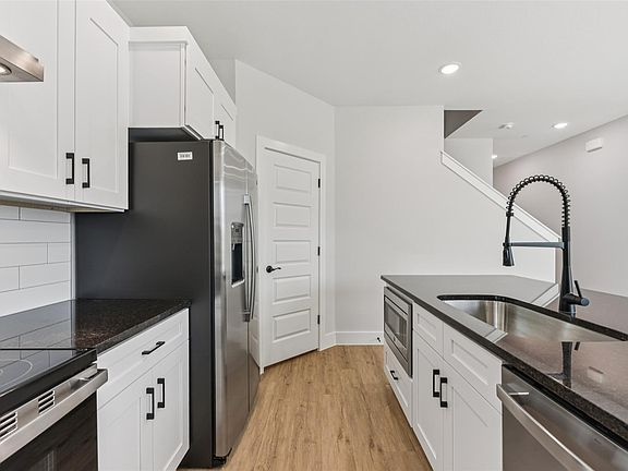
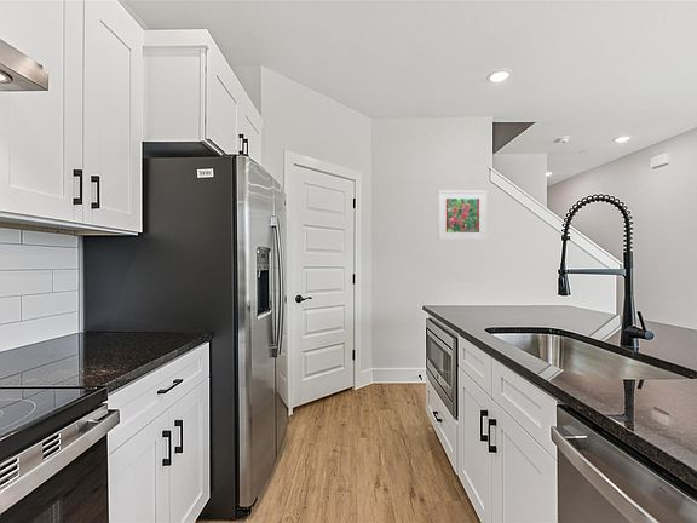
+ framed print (462, 215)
